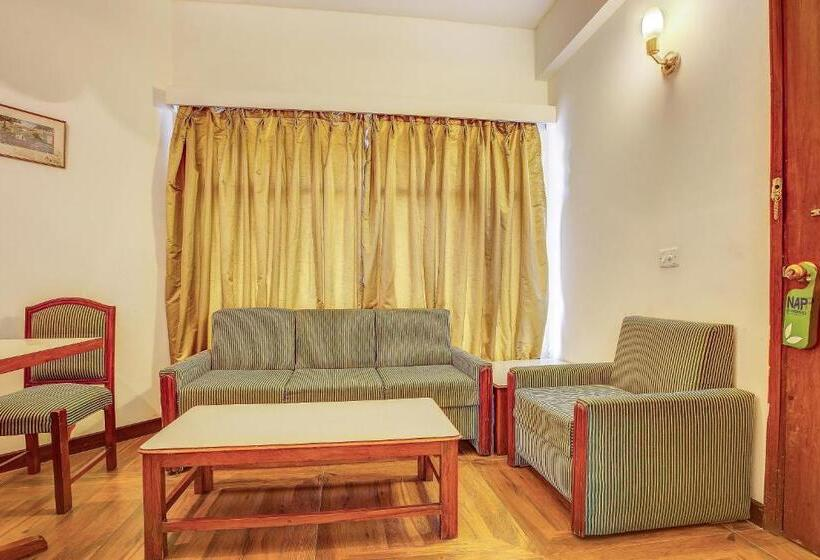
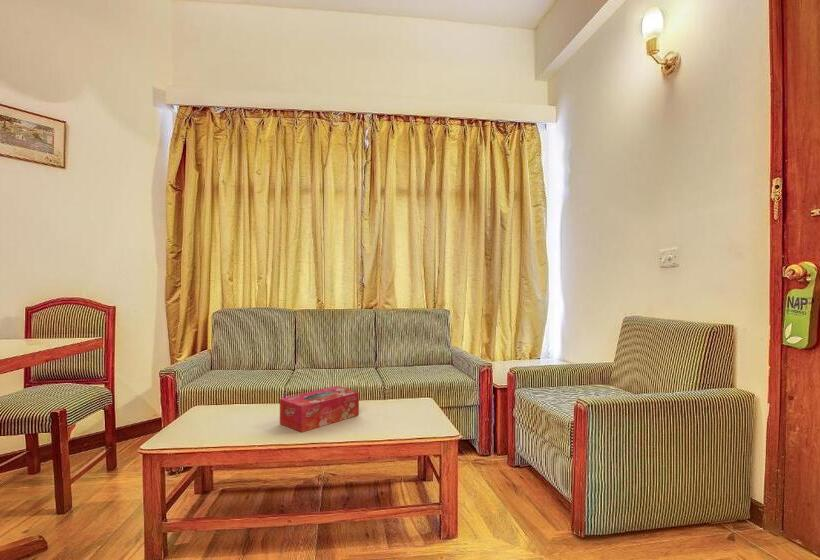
+ tissue box (320, 407)
